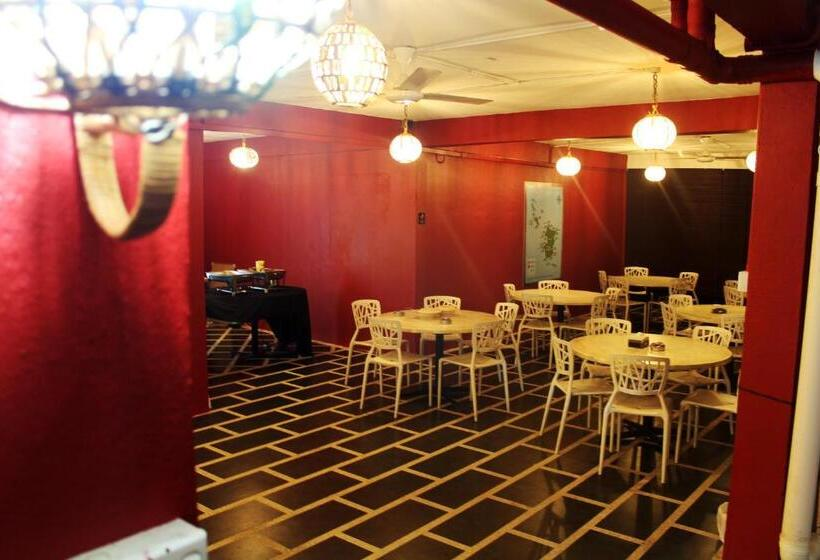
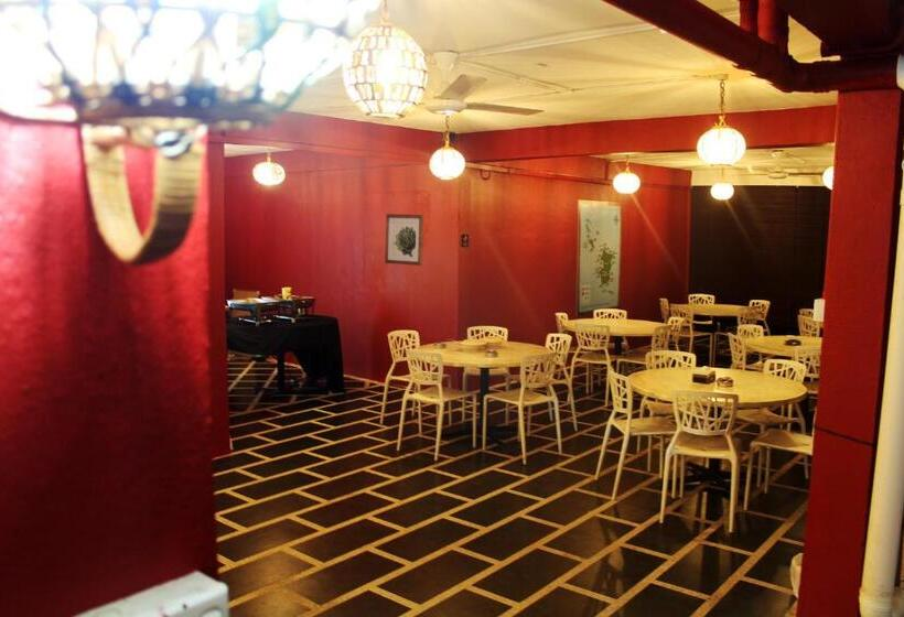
+ wall art (403, 239)
